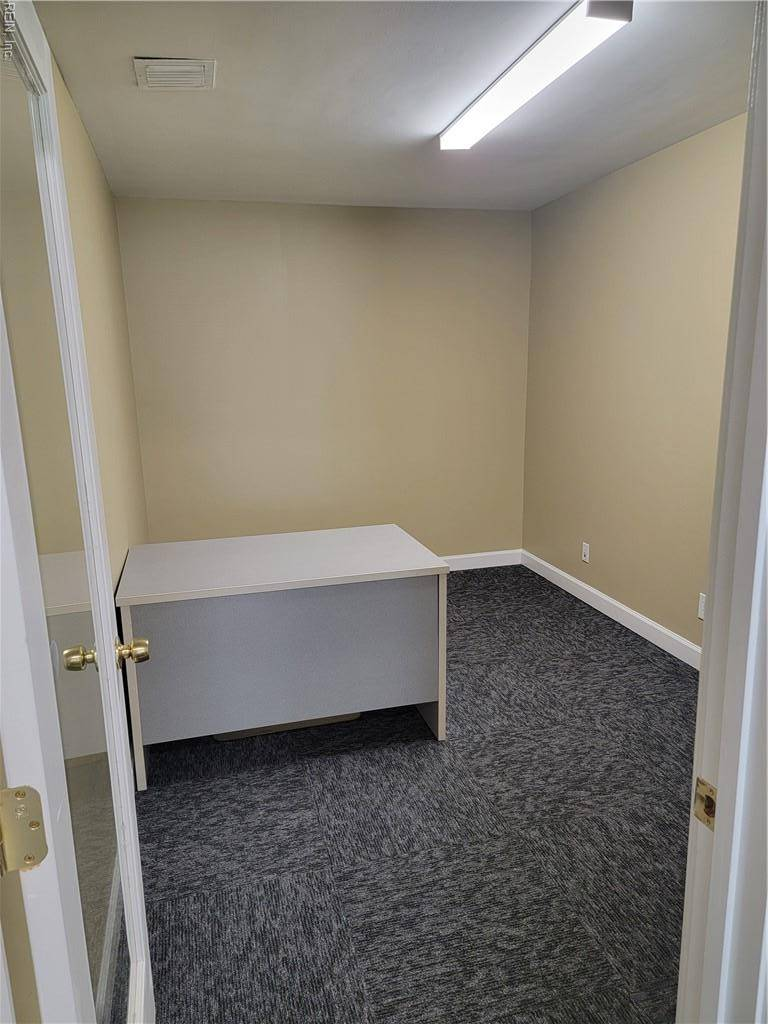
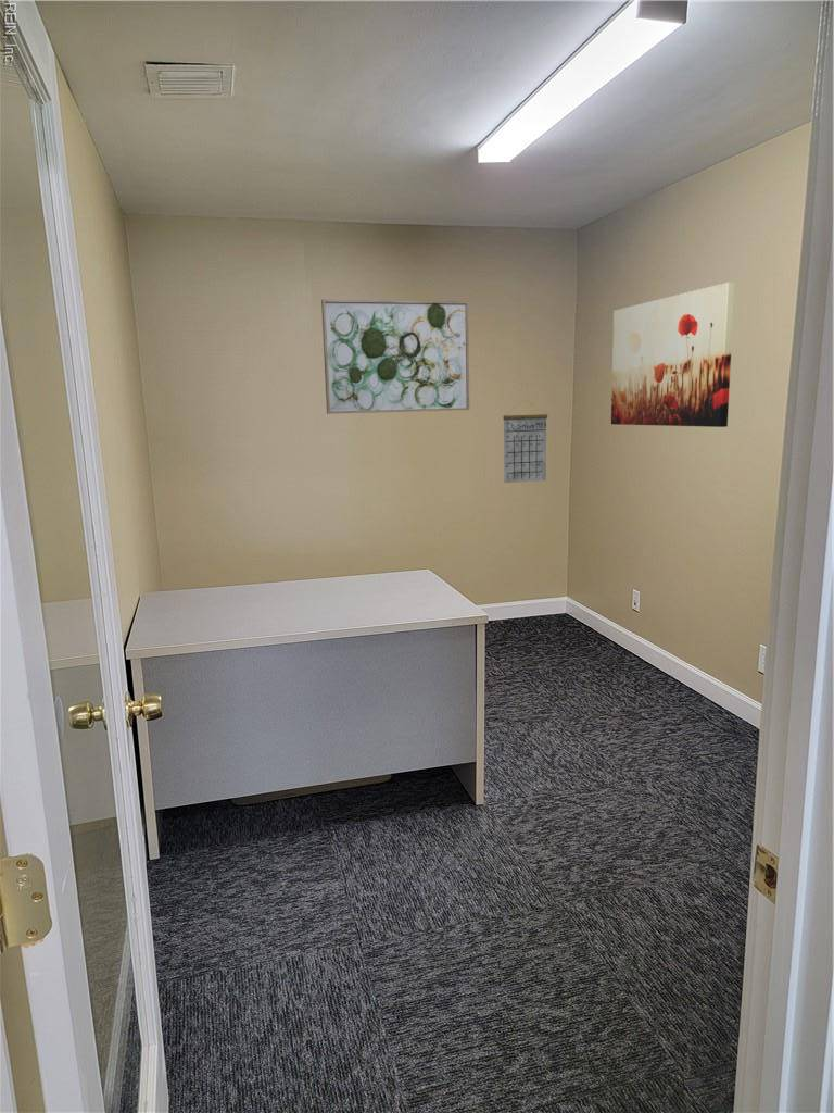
+ wall art (665, 362)
+ wall art (399, 357)
+ calendar (525, 440)
